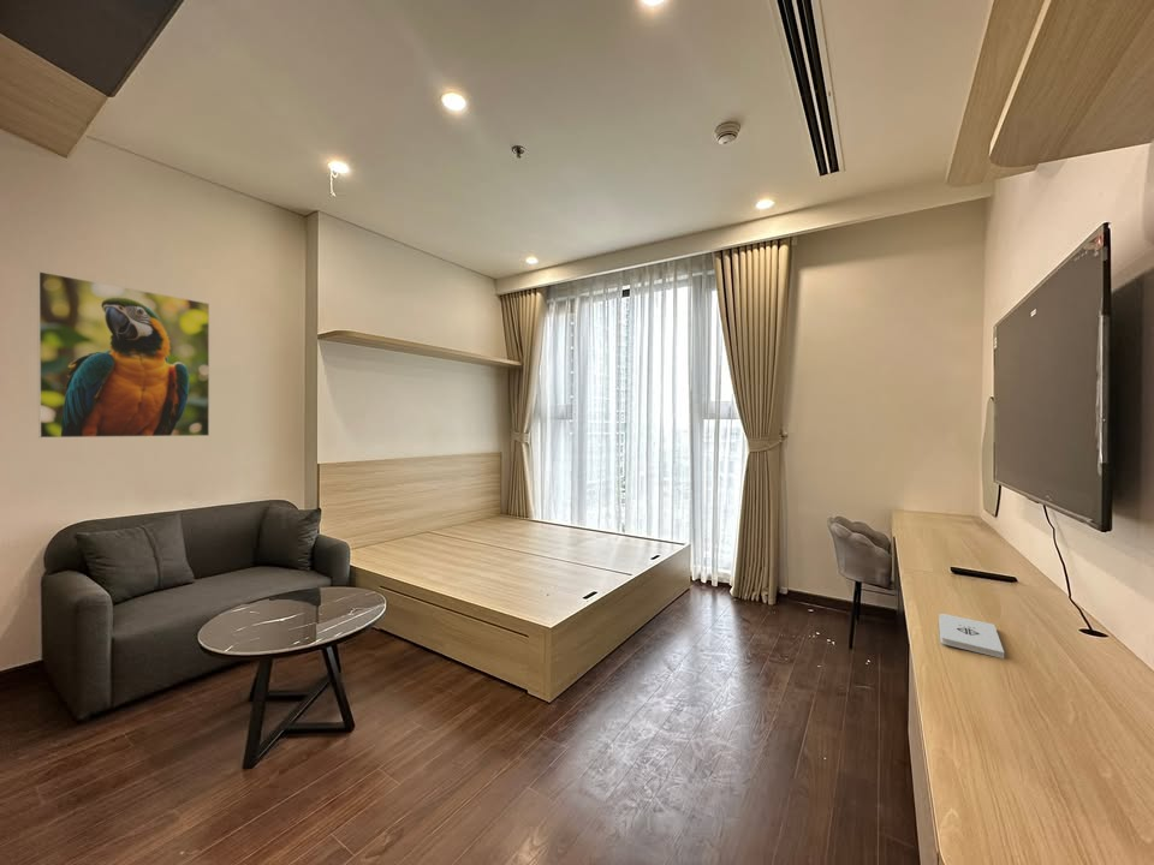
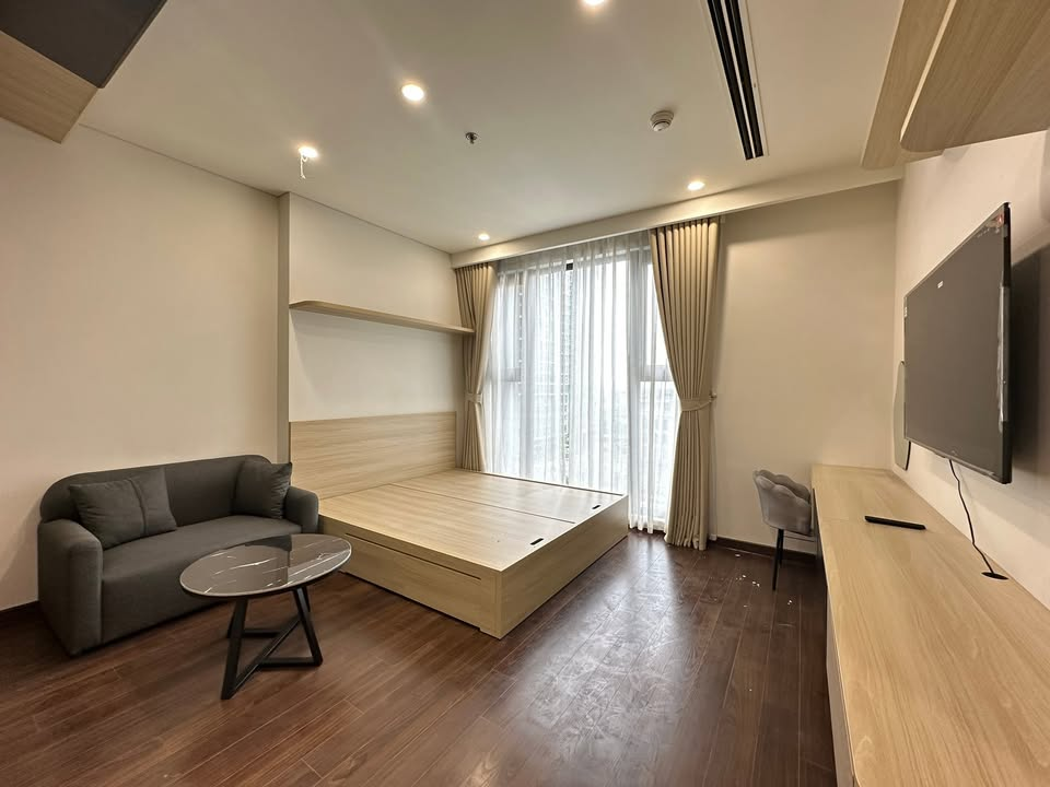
- notepad (968, 633)
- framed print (132, 363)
